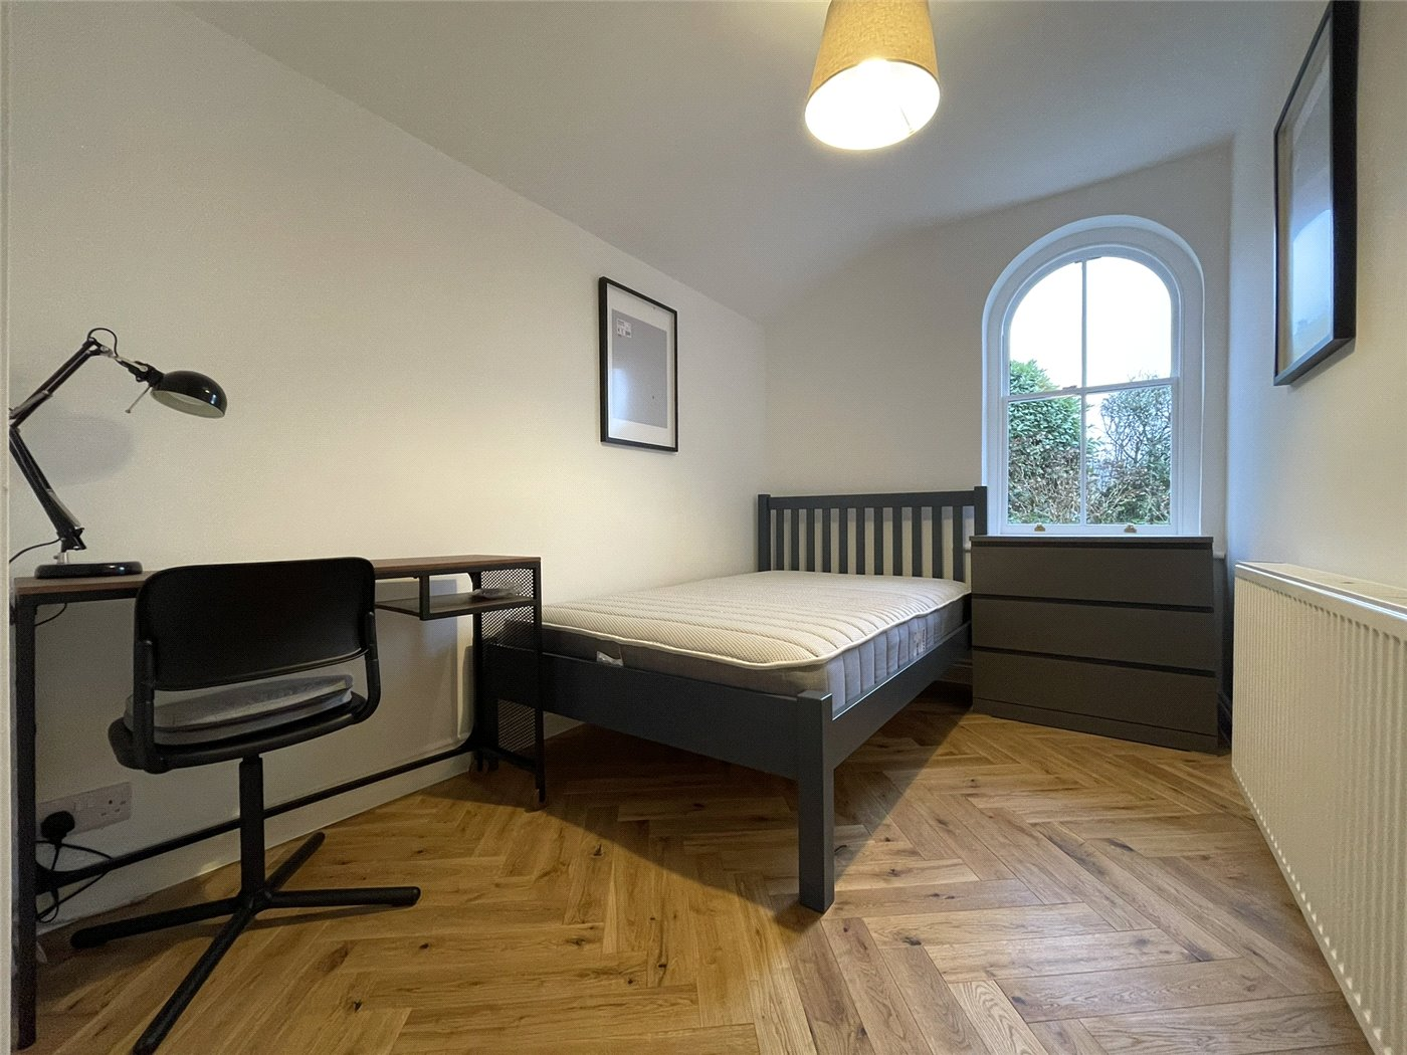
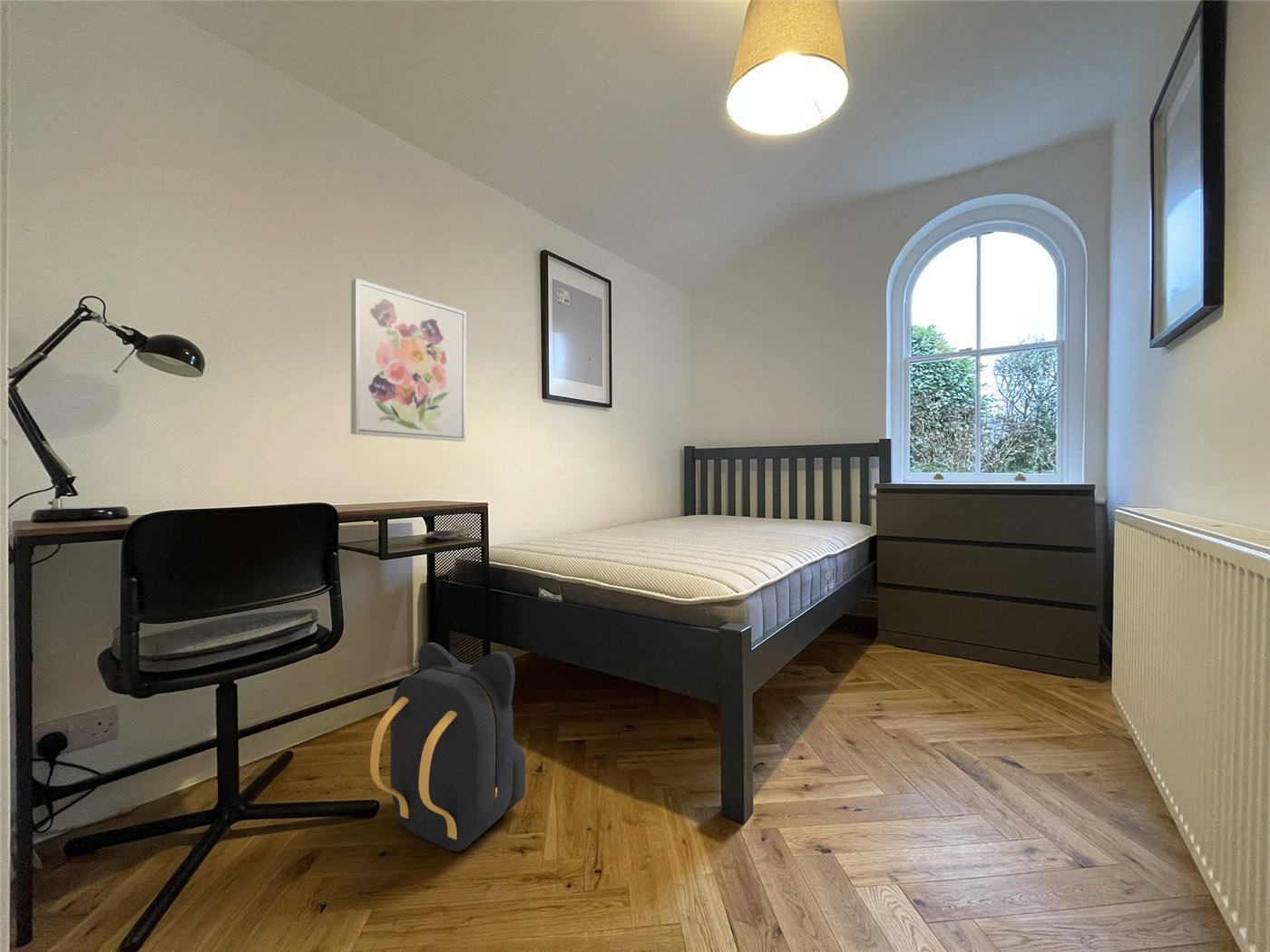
+ wall art (413, 367)
+ backpack (447, 741)
